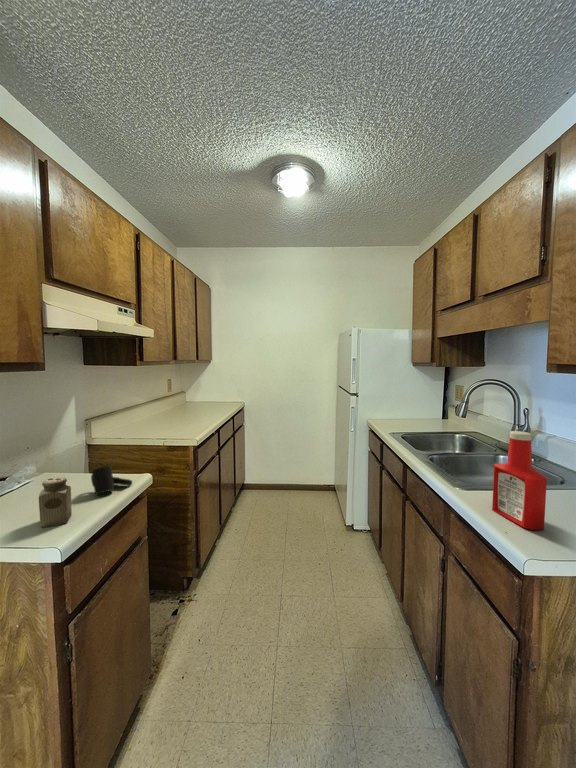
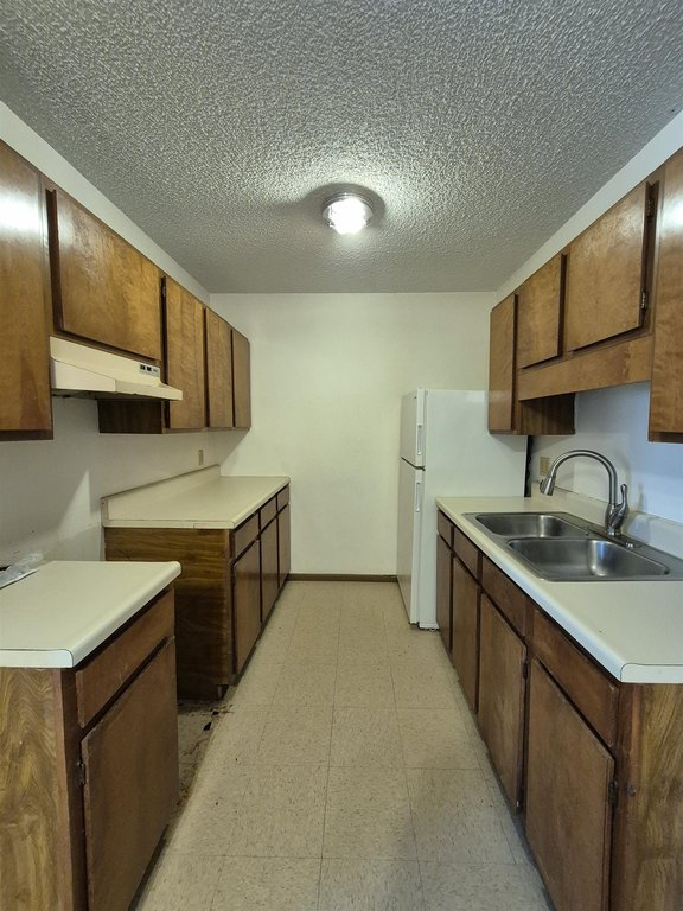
- soap bottle (518, 475)
- salt shaker (55, 499)
- coffee mug (109, 476)
